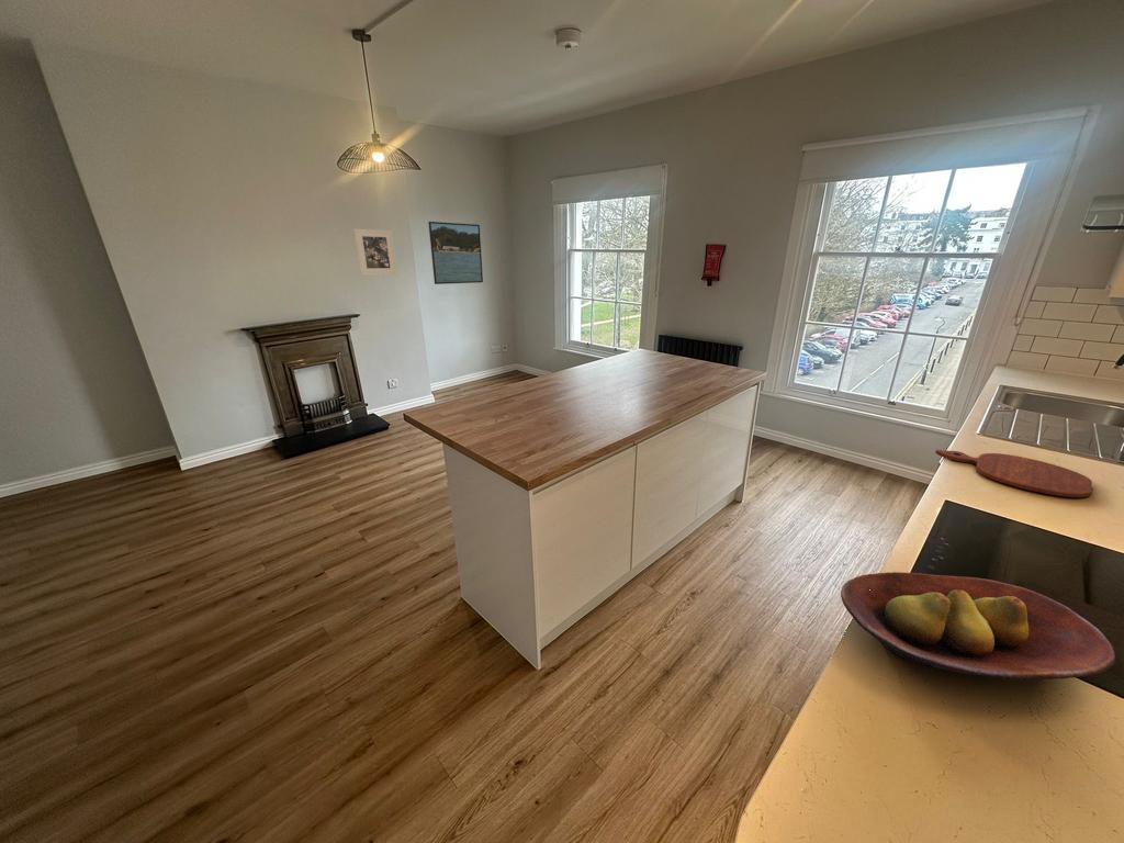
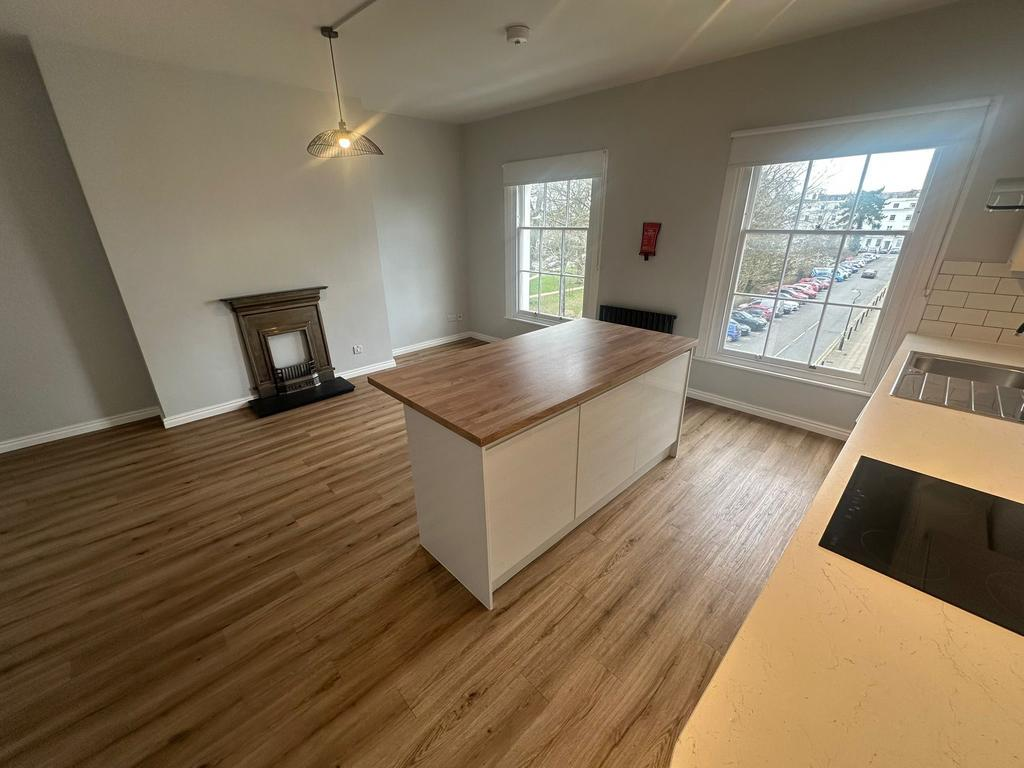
- fruit bowl (966, 618)
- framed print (457, 254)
- cutting board (1007, 468)
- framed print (375, 252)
